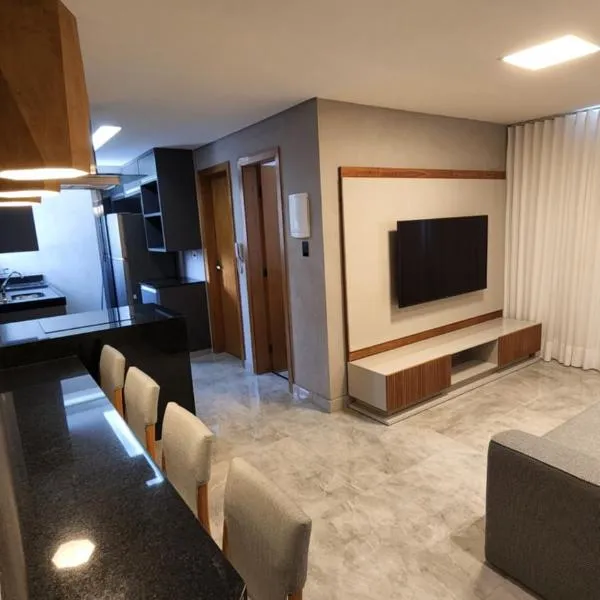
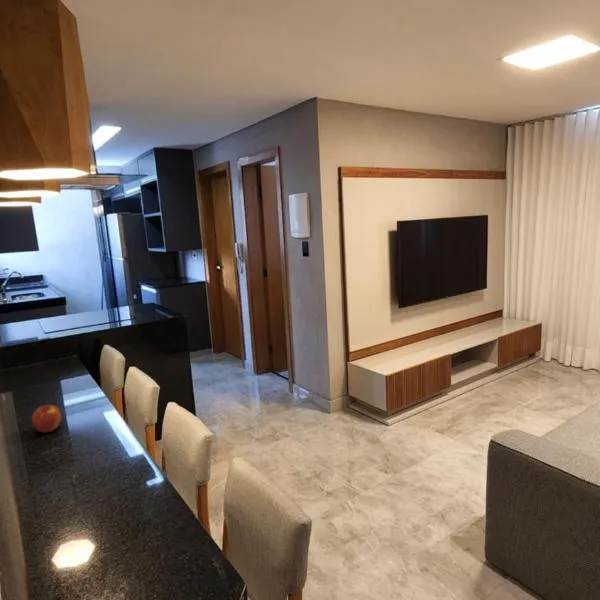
+ apple (47, 417)
